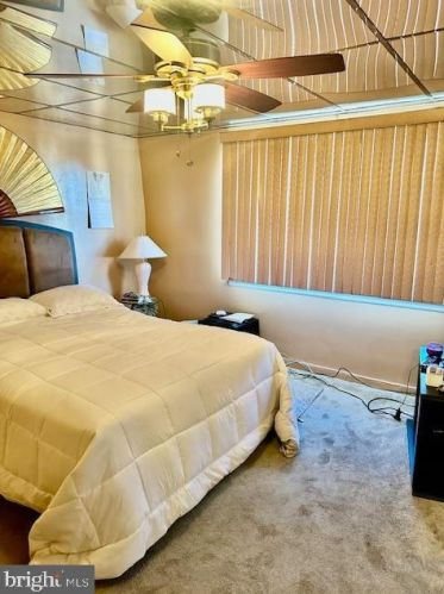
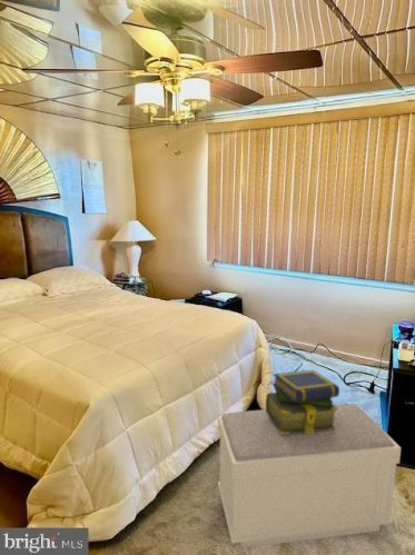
+ stack of books (302, 398)
+ bench (300, 468)
